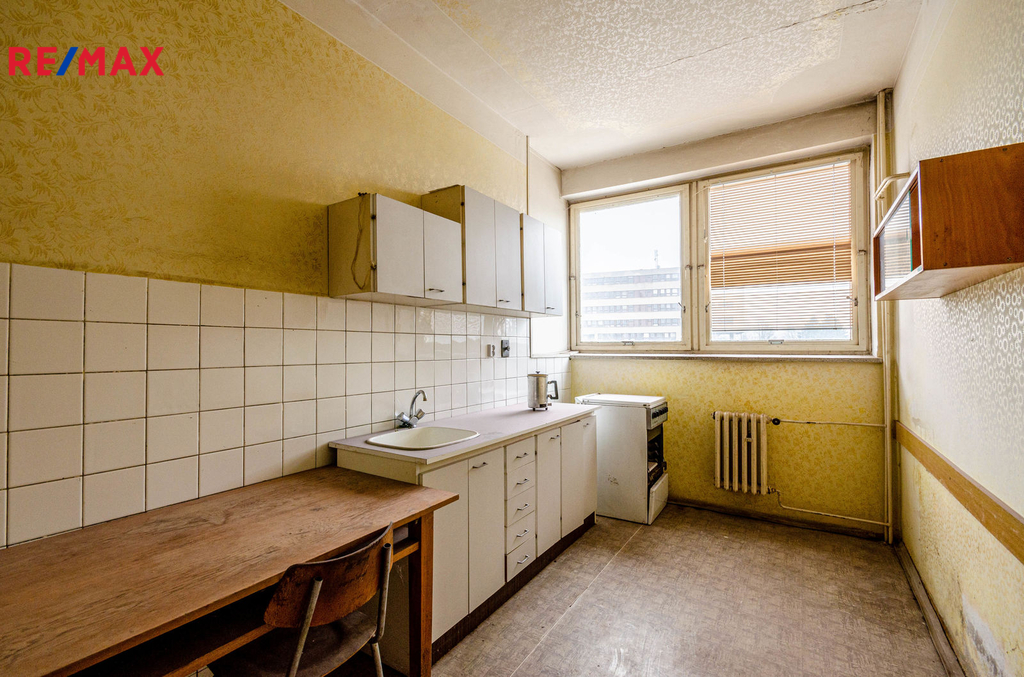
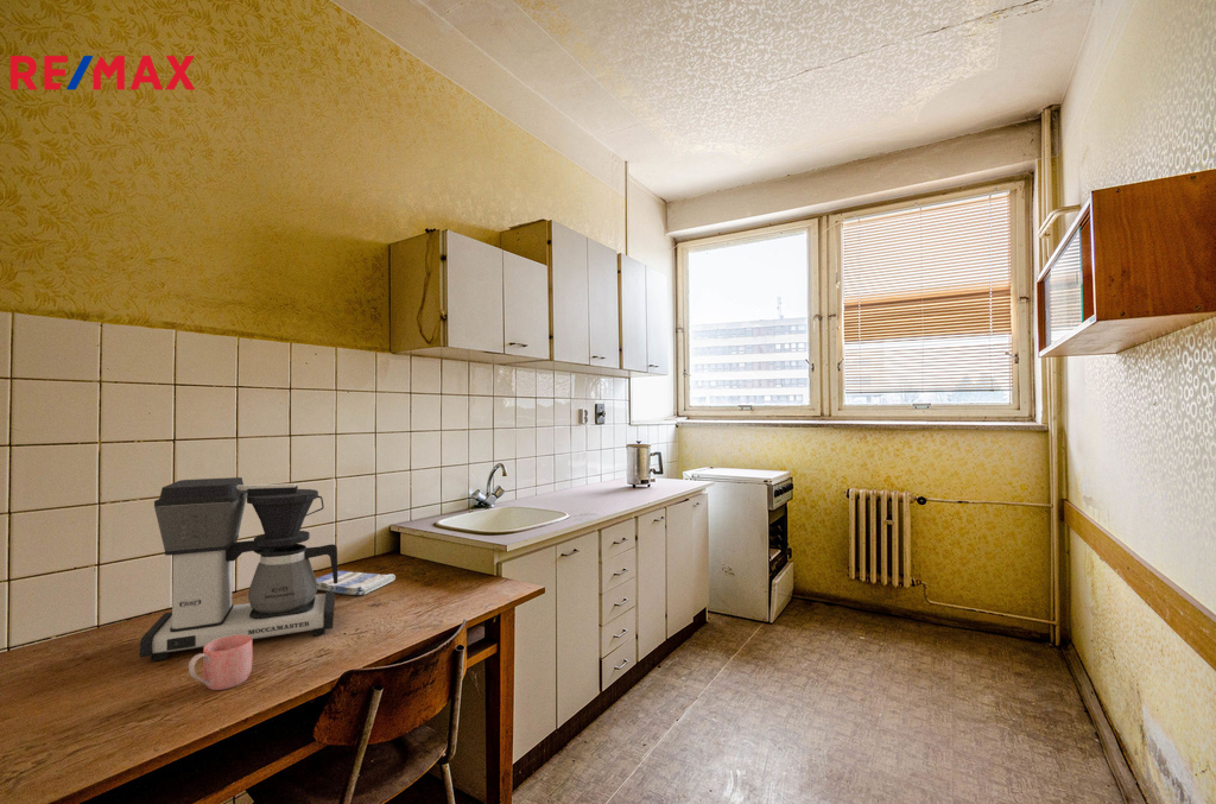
+ dish towel (350, 581)
+ mug (220, 665)
+ coffee maker (255, 552)
